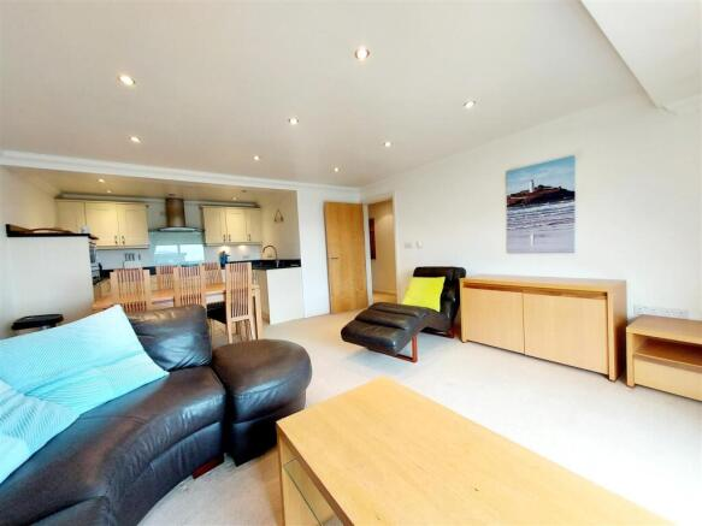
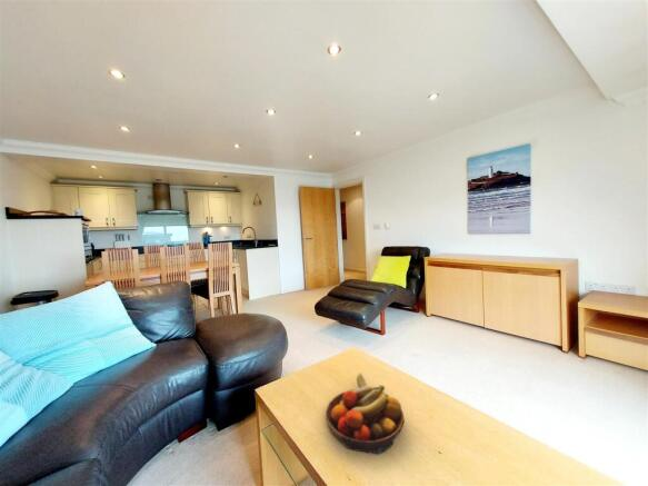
+ fruit bowl (362, 407)
